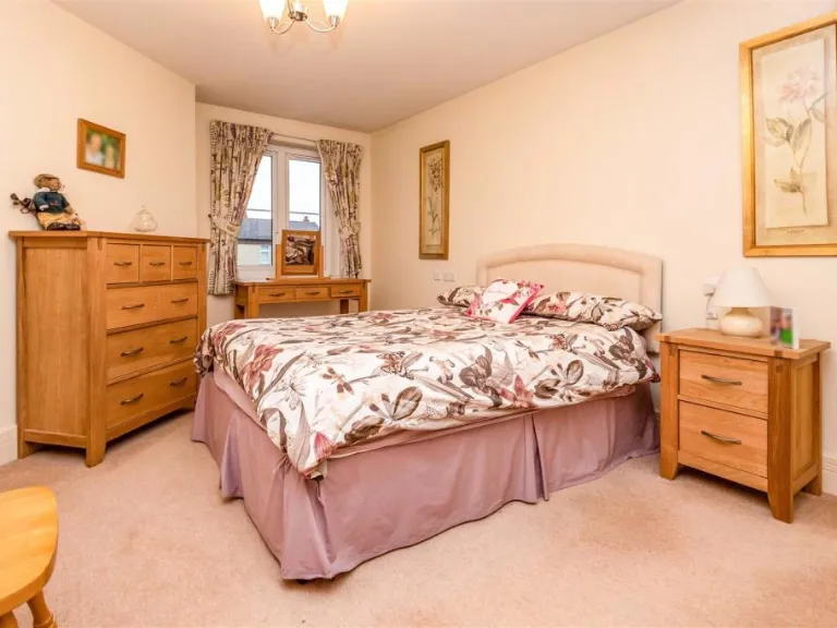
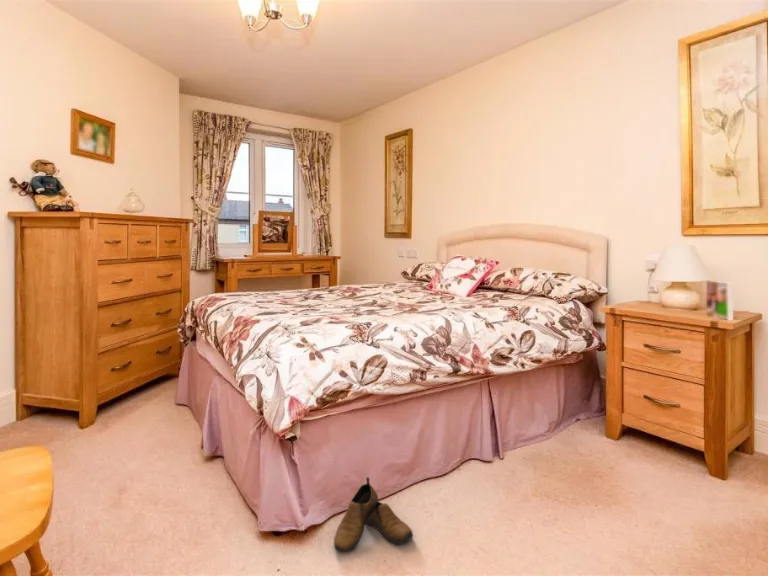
+ shoe (367, 512)
